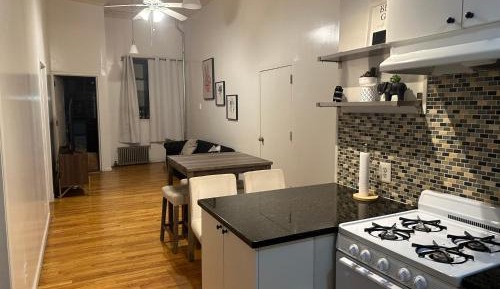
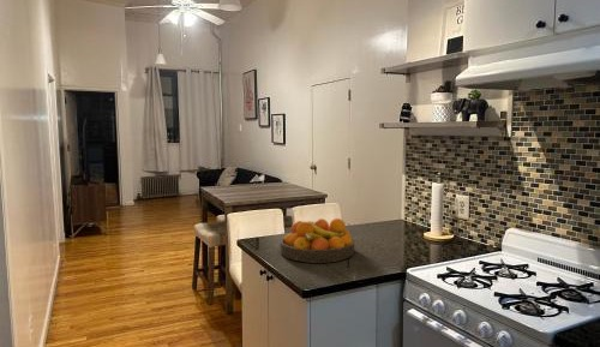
+ fruit bowl (317, 235)
